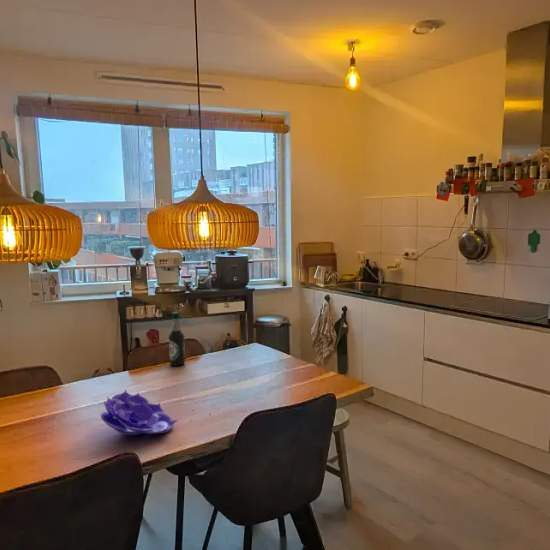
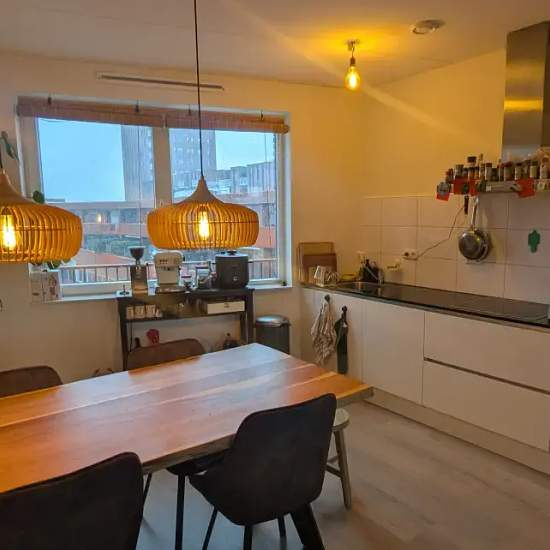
- bottle (176, 338)
- decorative bowl (136, 413)
